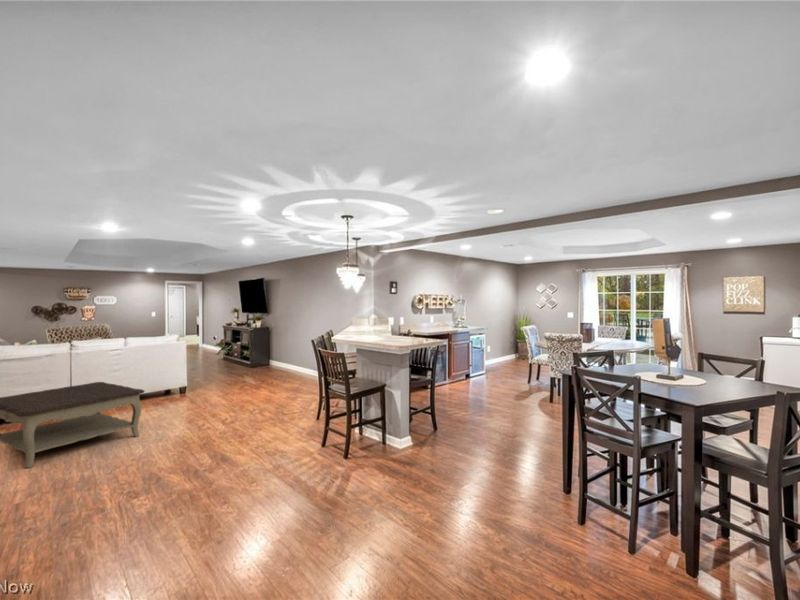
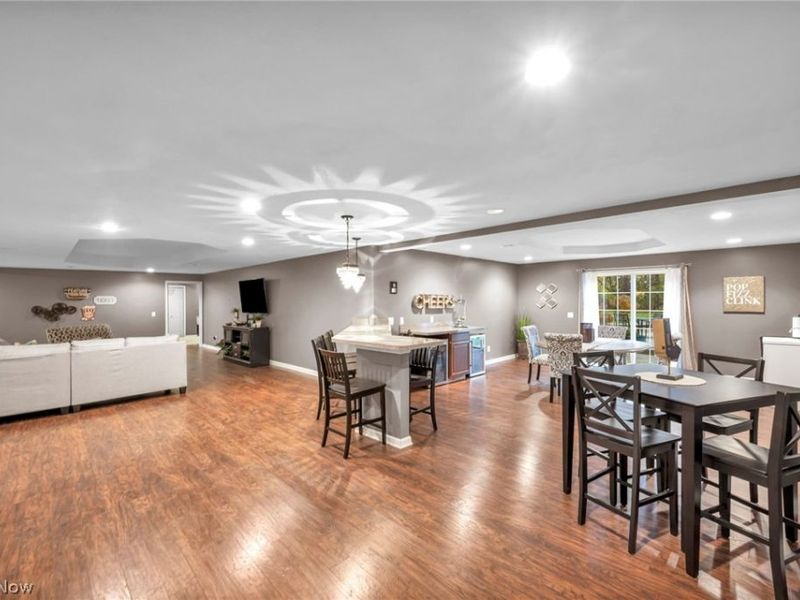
- coffee table (68, 418)
